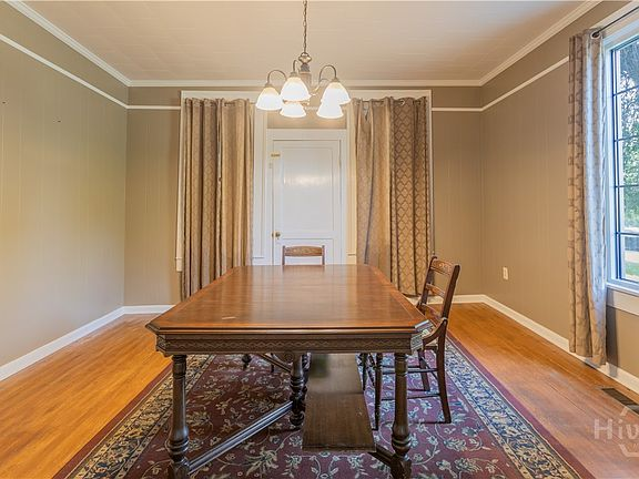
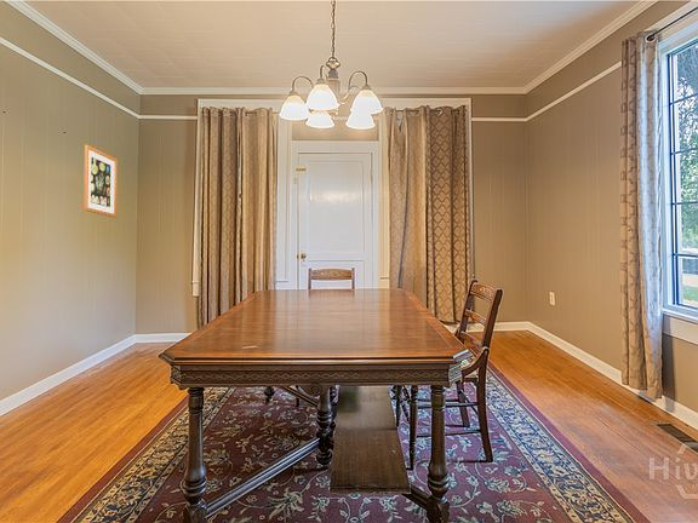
+ wall art (101, 183)
